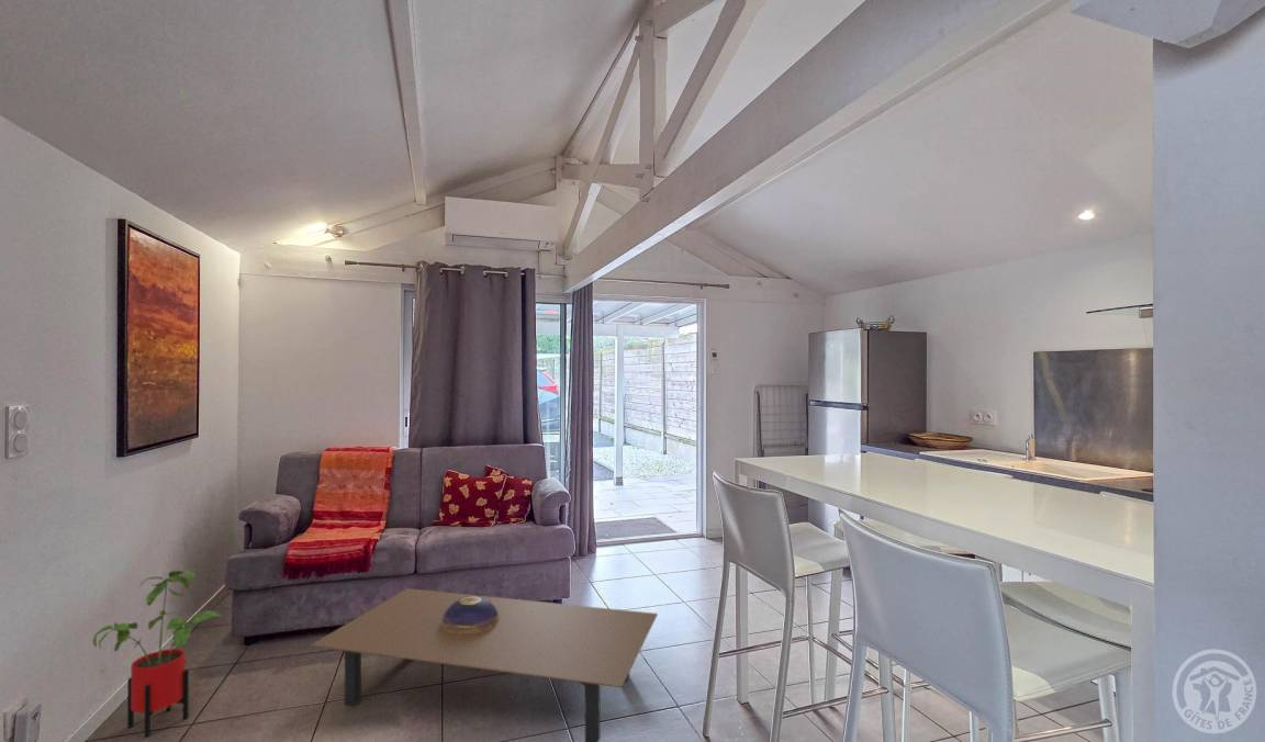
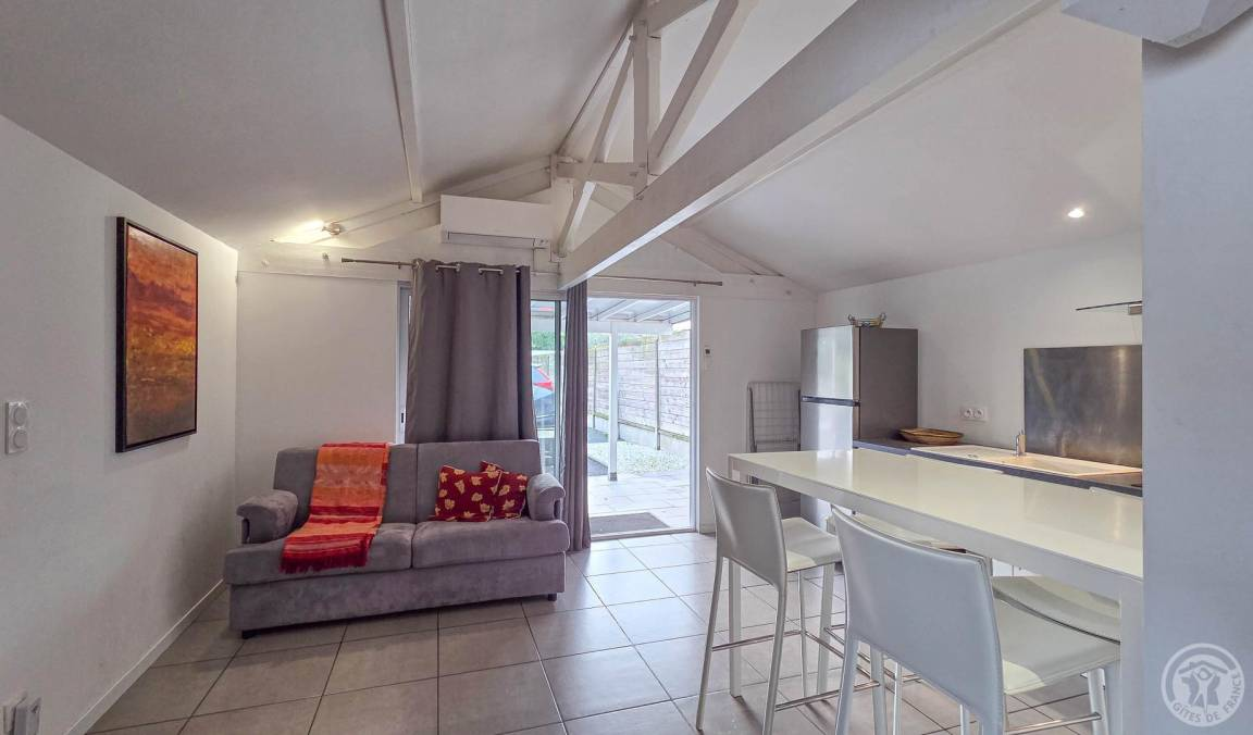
- decorative bowl (470, 609)
- coffee table (494, 659)
- house plant (164, 650)
